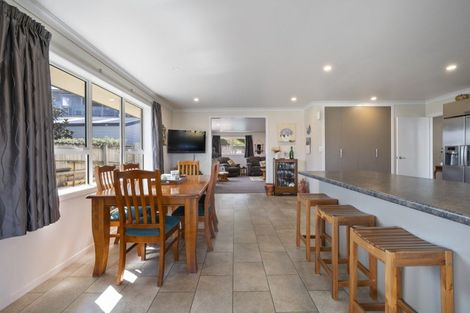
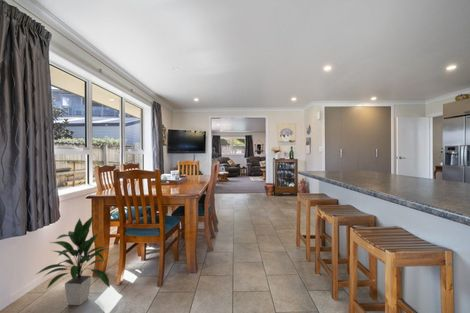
+ indoor plant (79, 261)
